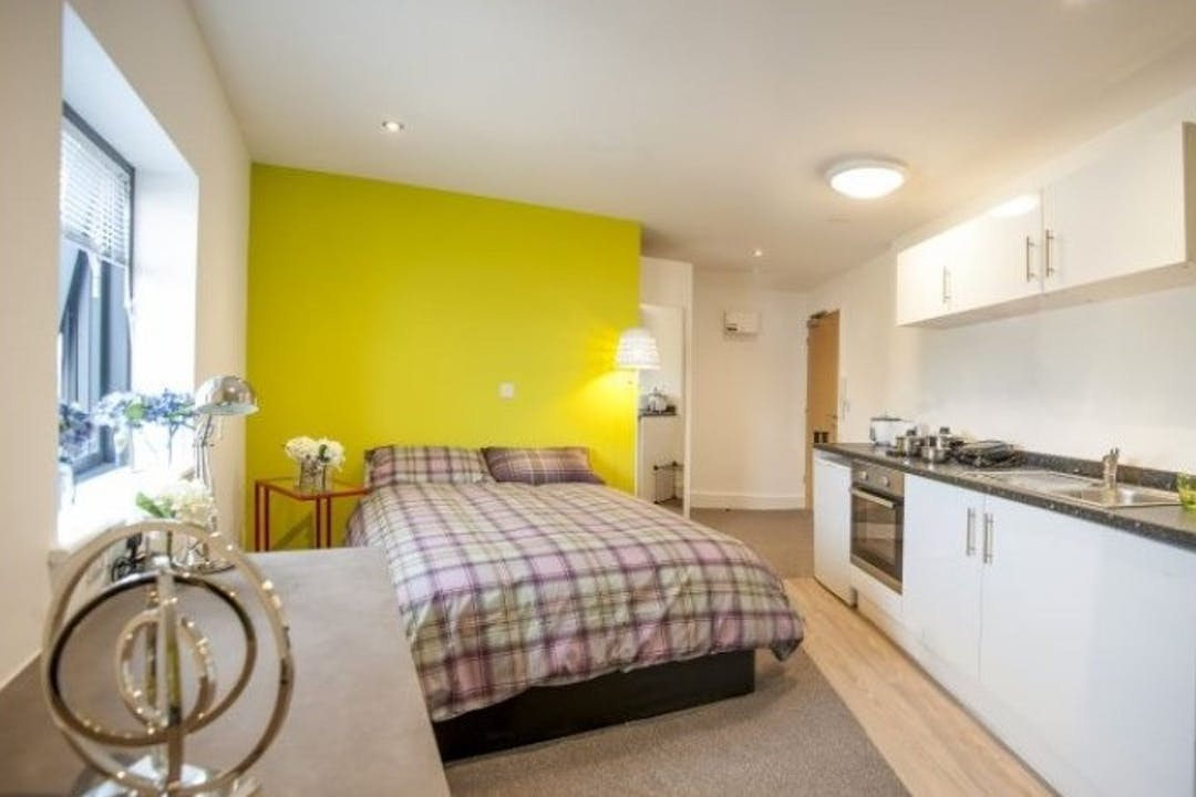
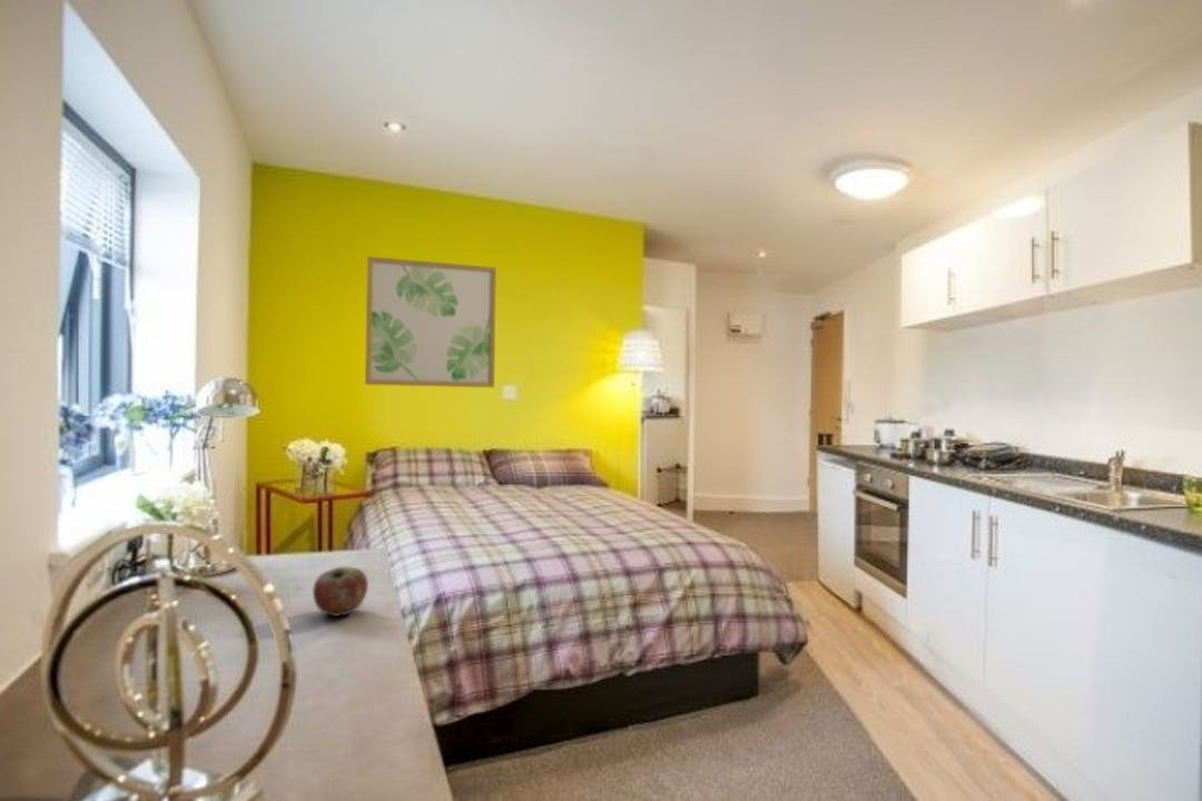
+ apple (339, 591)
+ wall art (432, 324)
